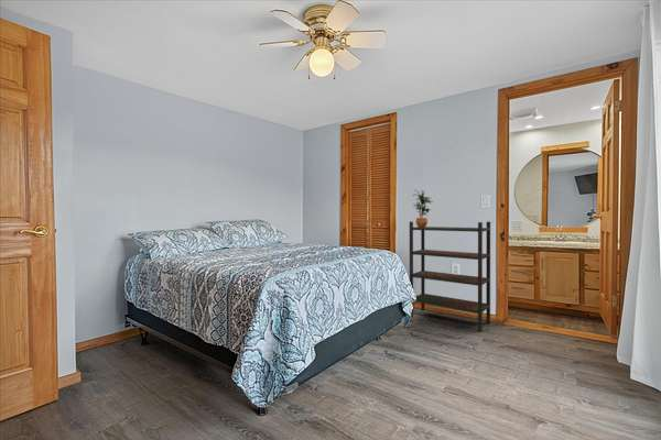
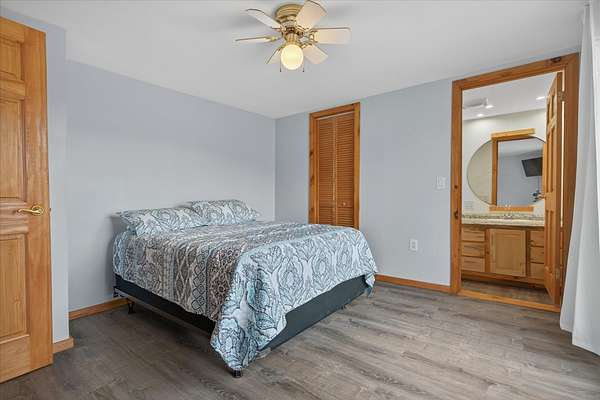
- potted plant (423, 208)
- bookshelf (446, 273)
